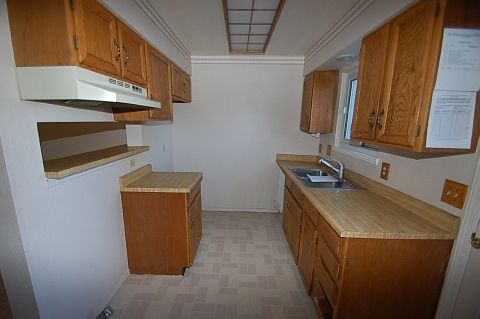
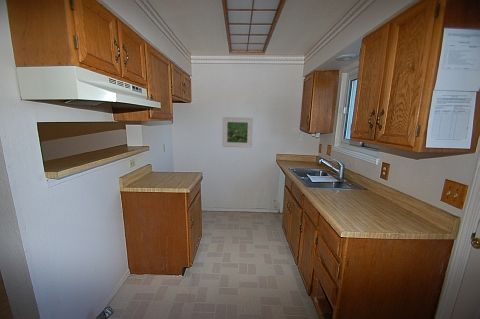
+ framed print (237, 132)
